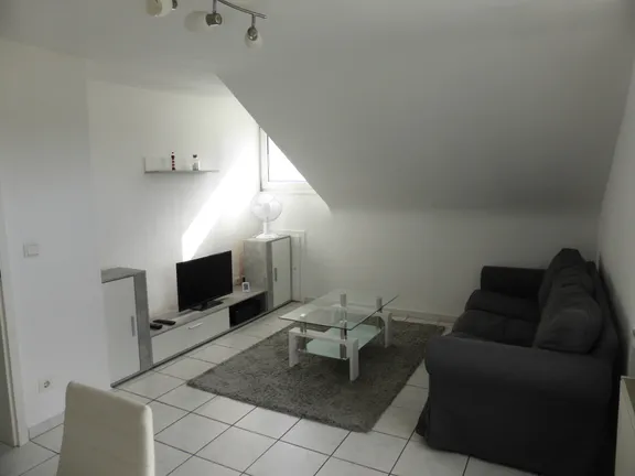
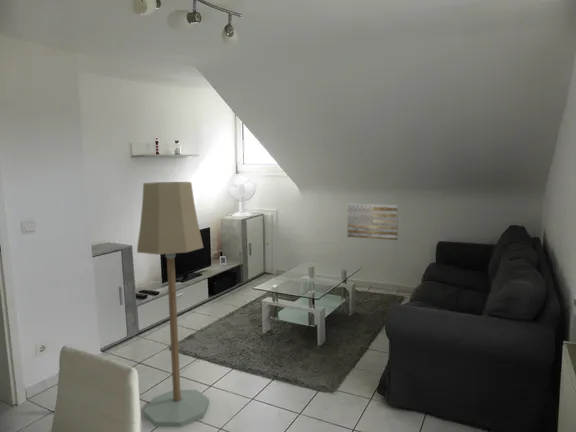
+ floor lamp (172, 299)
+ wall art (372, 221)
